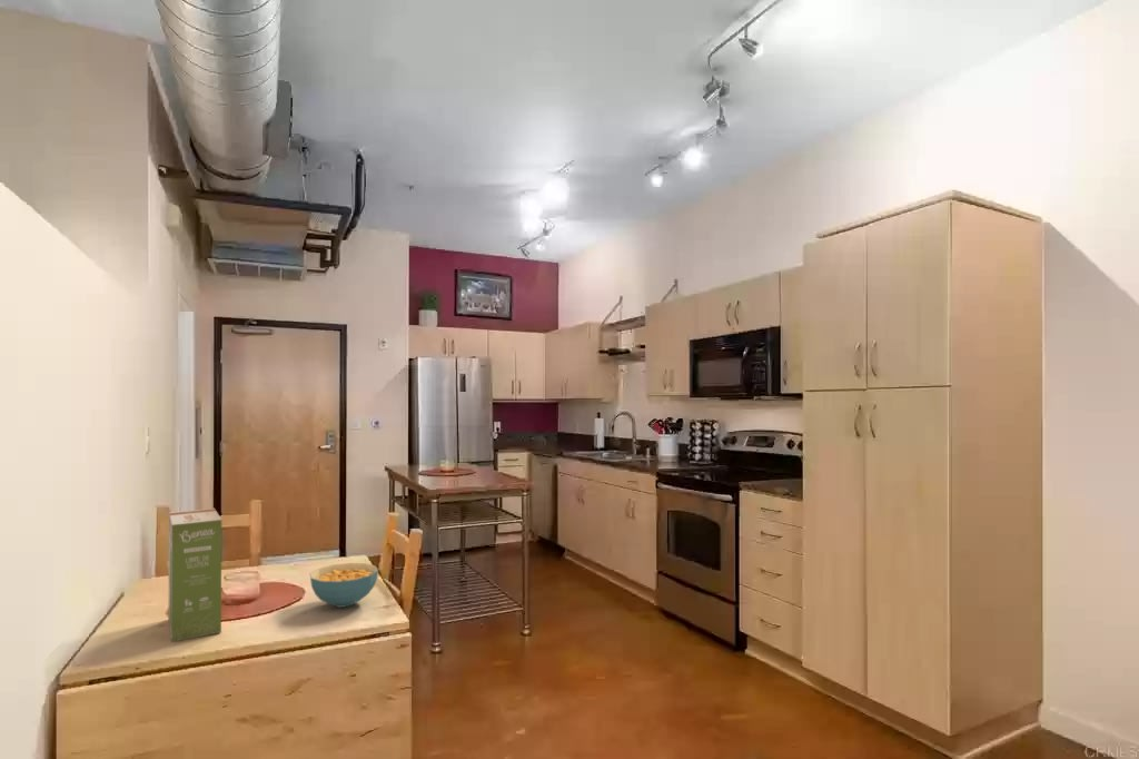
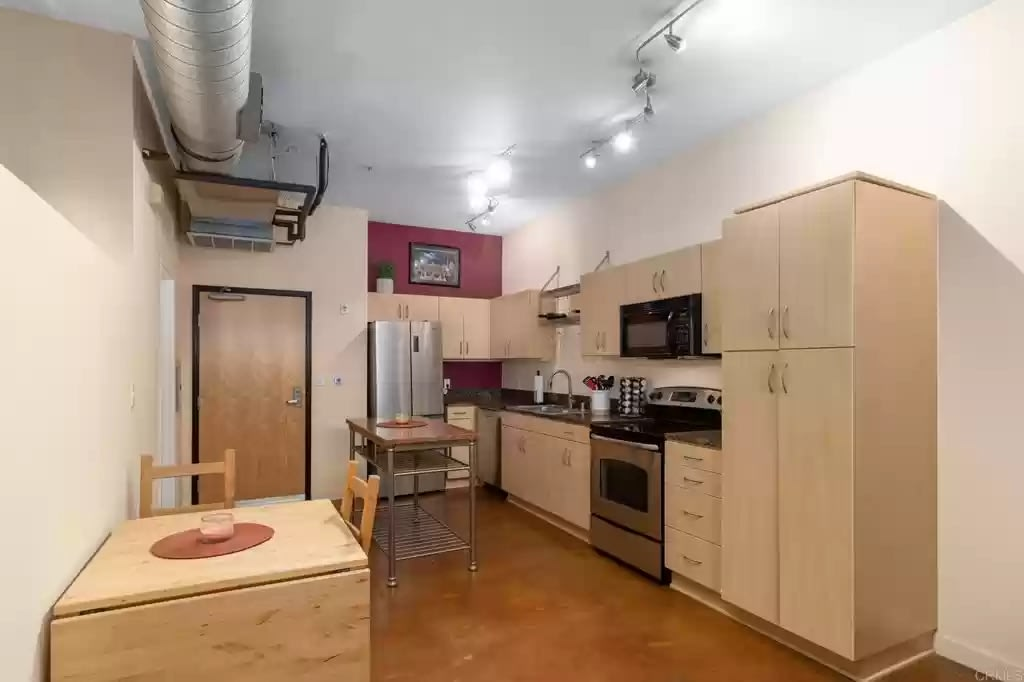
- food box (194, 570)
- cereal bowl (344, 588)
